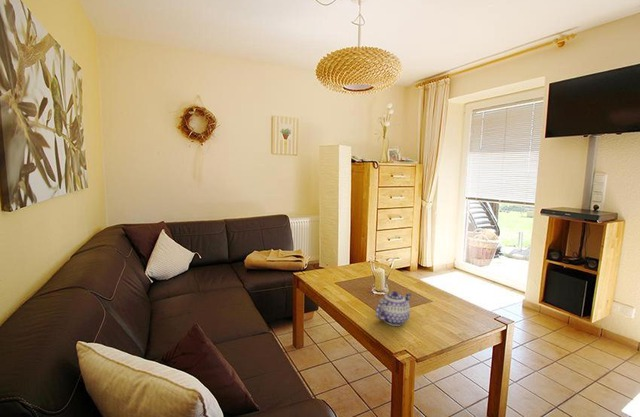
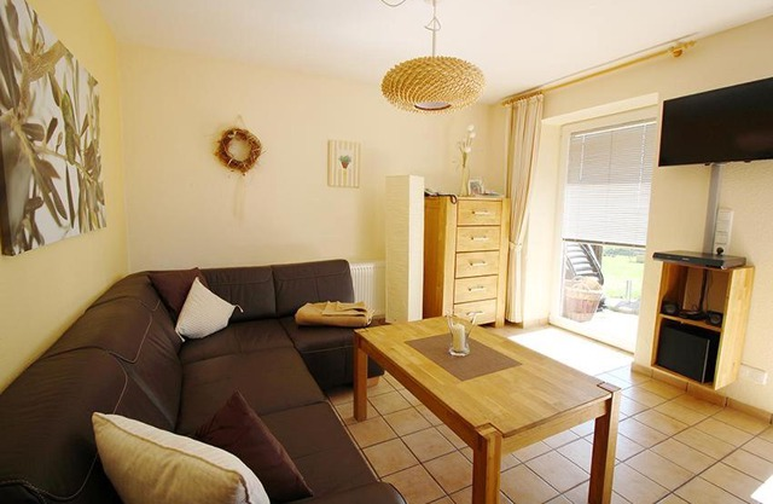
- teapot (394, 306)
